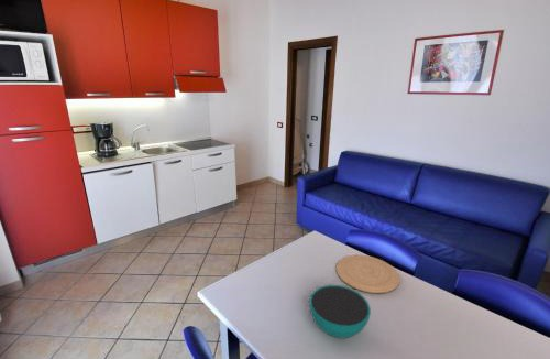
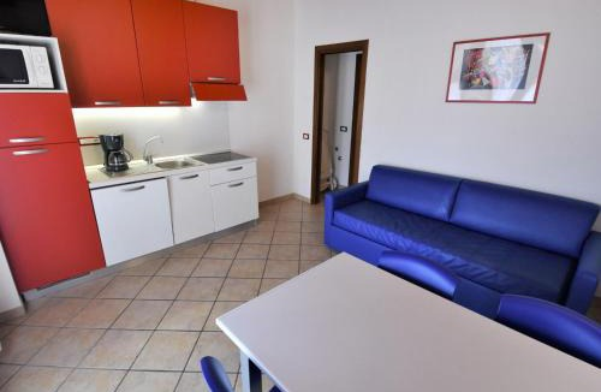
- plate (366, 271)
- bowl (338, 316)
